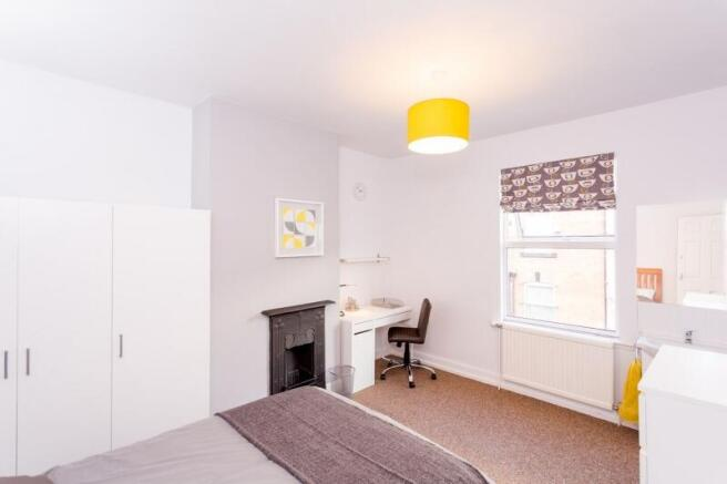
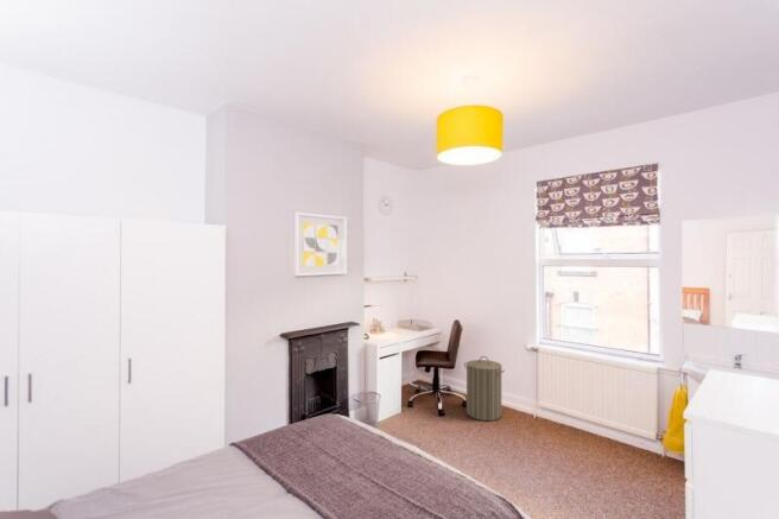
+ laundry hamper (483, 385)
